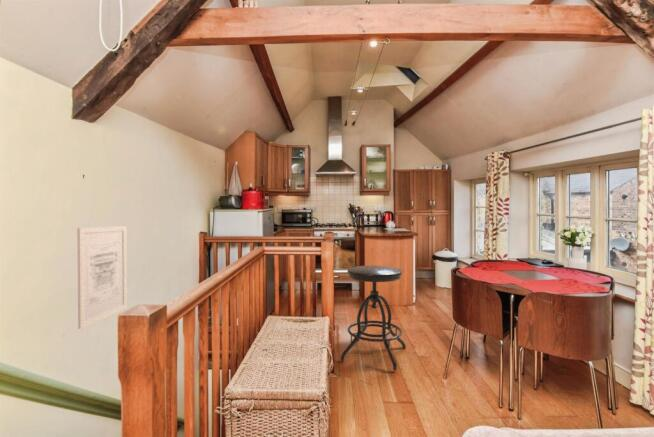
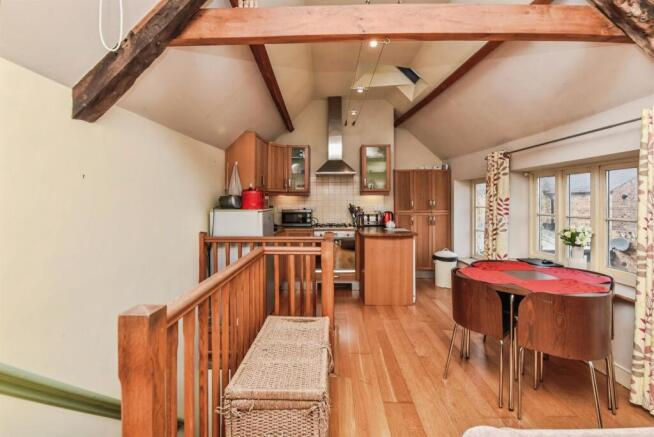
- wall art (104, 272)
- stool (374, 308)
